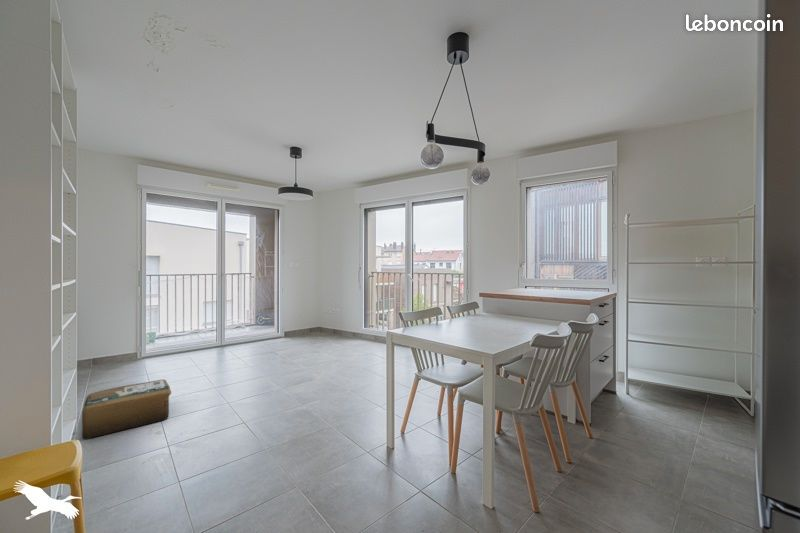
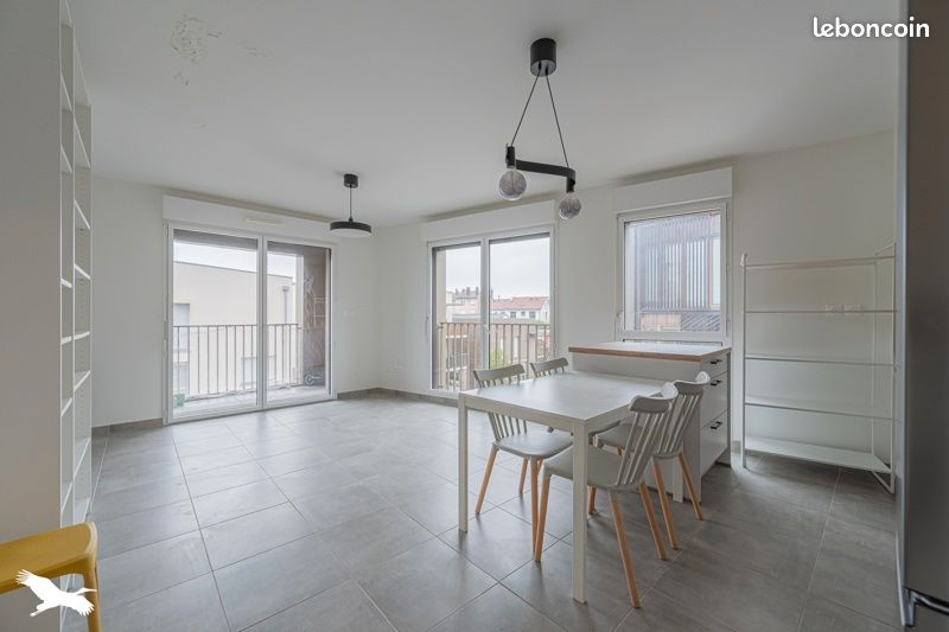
- cardboard box (129, 404)
